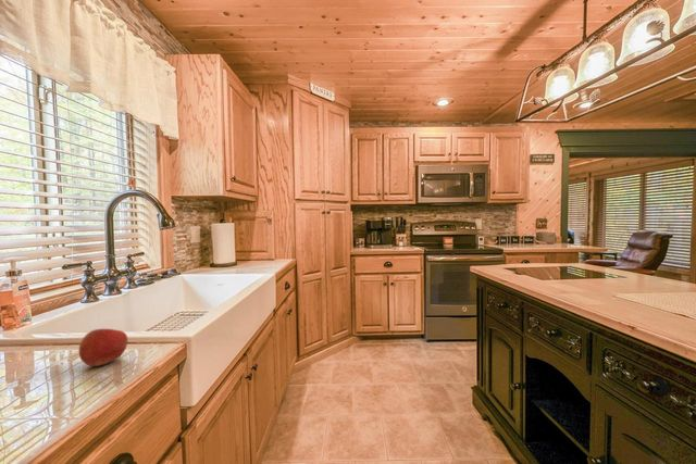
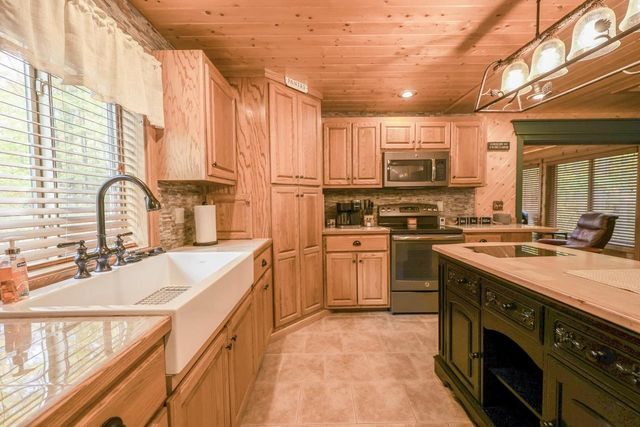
- apple (103, 344)
